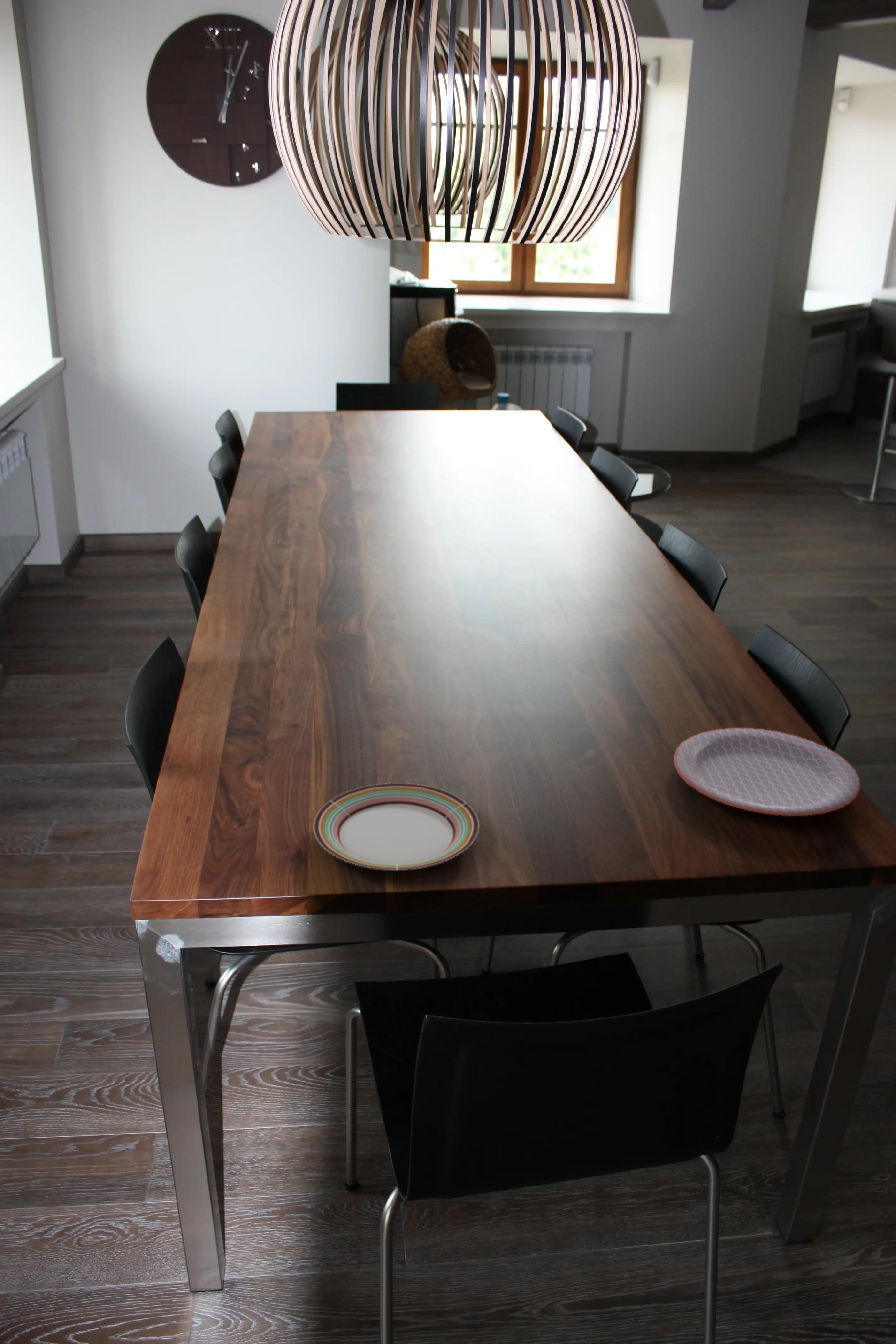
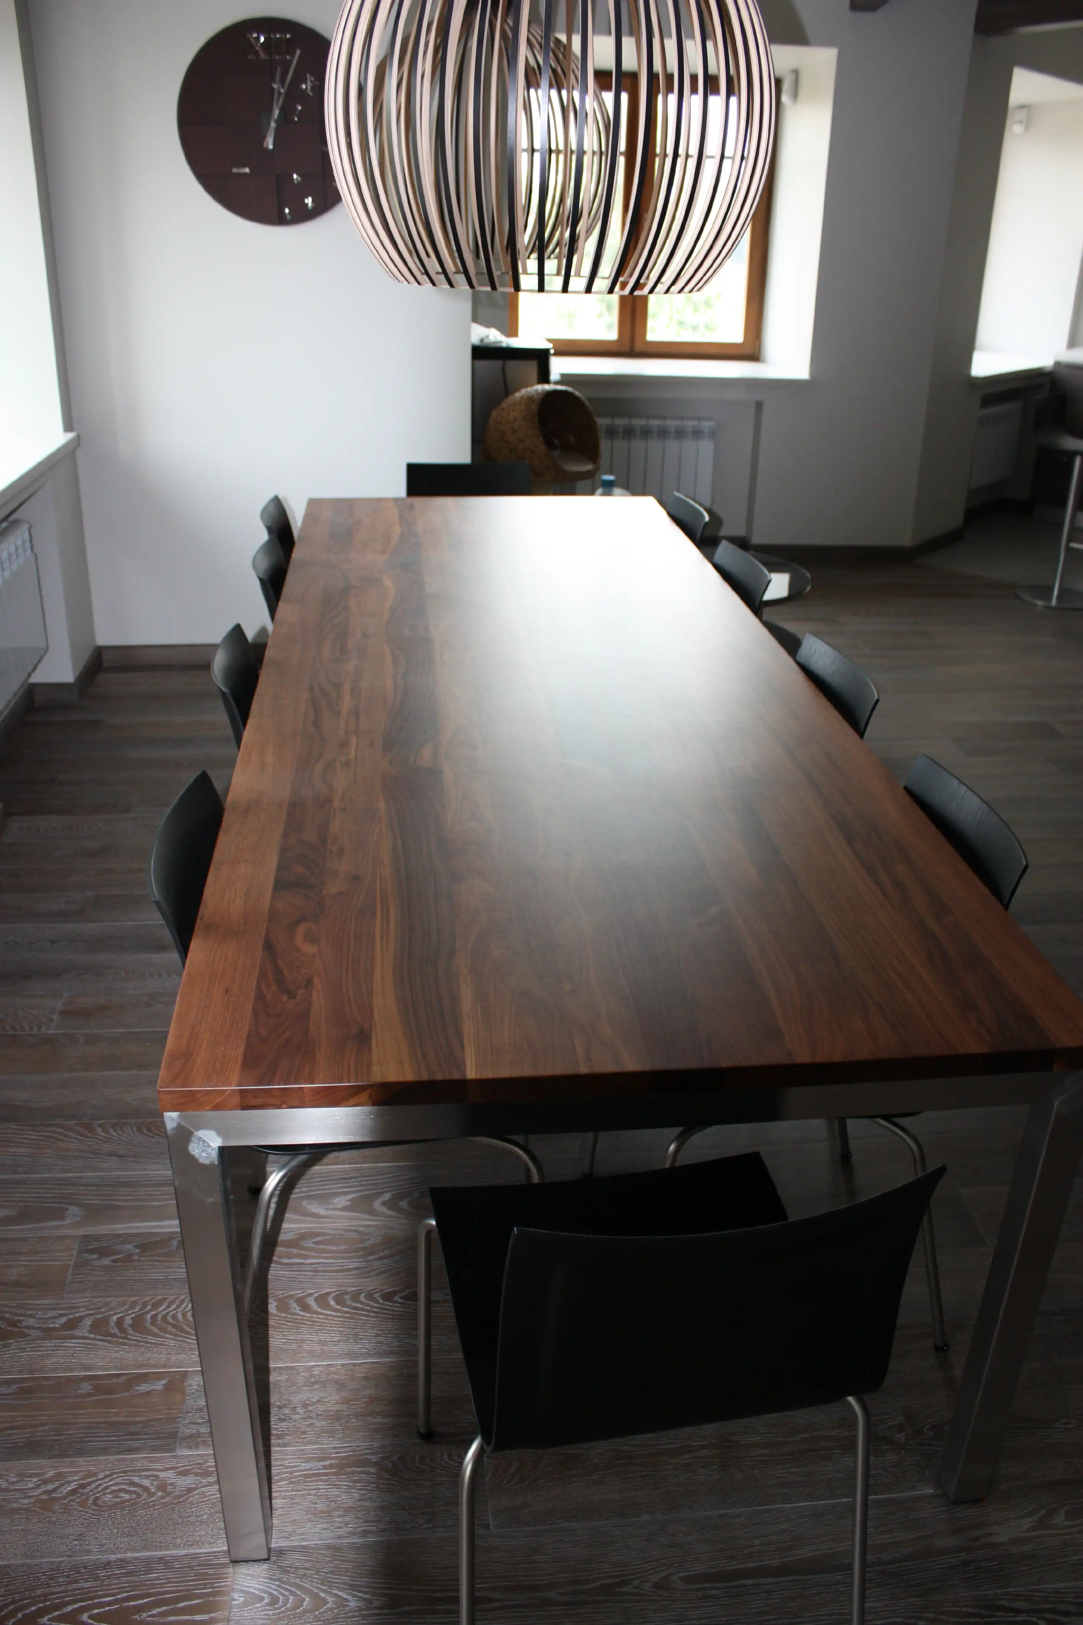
- plate (396, 829)
- plate (764, 774)
